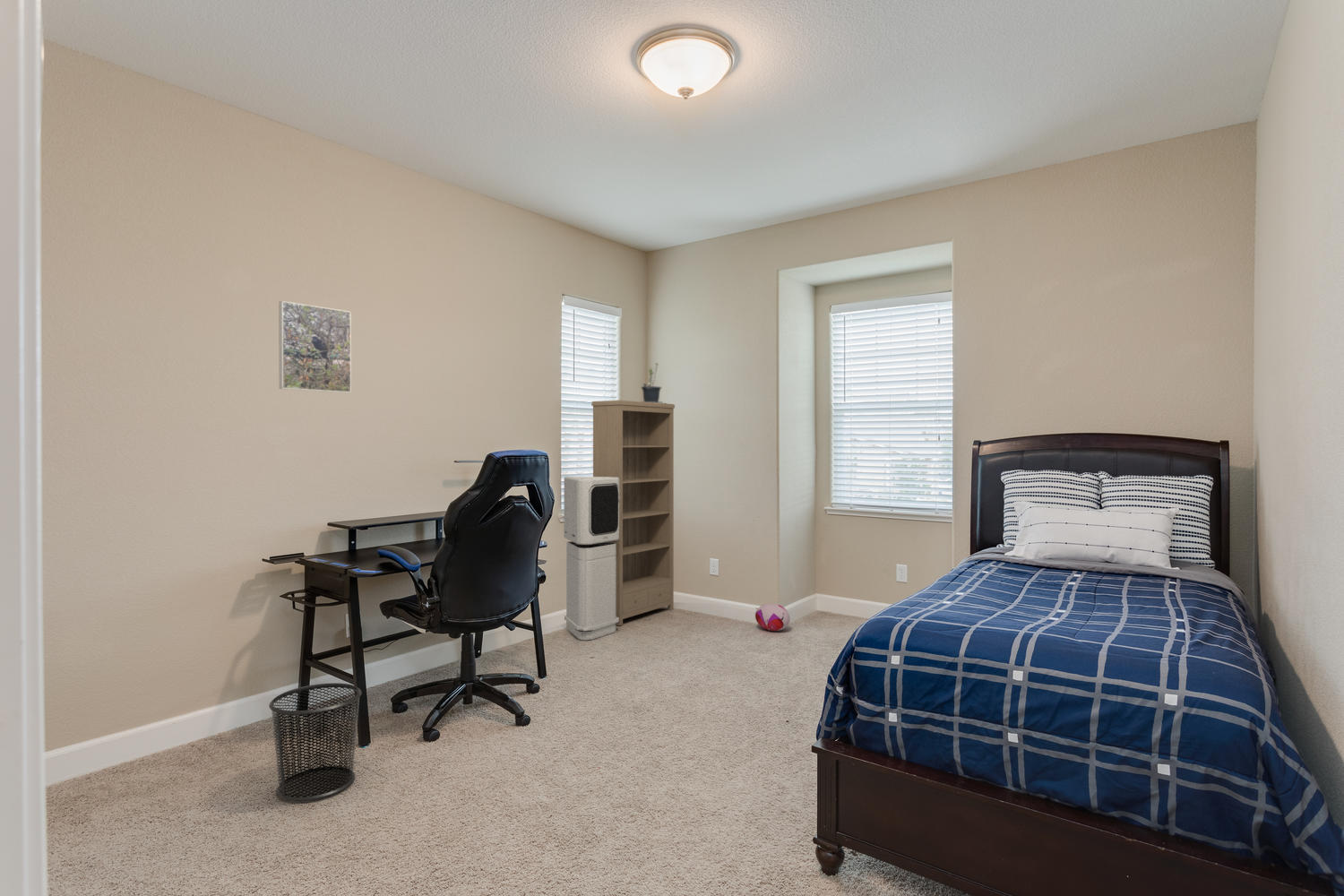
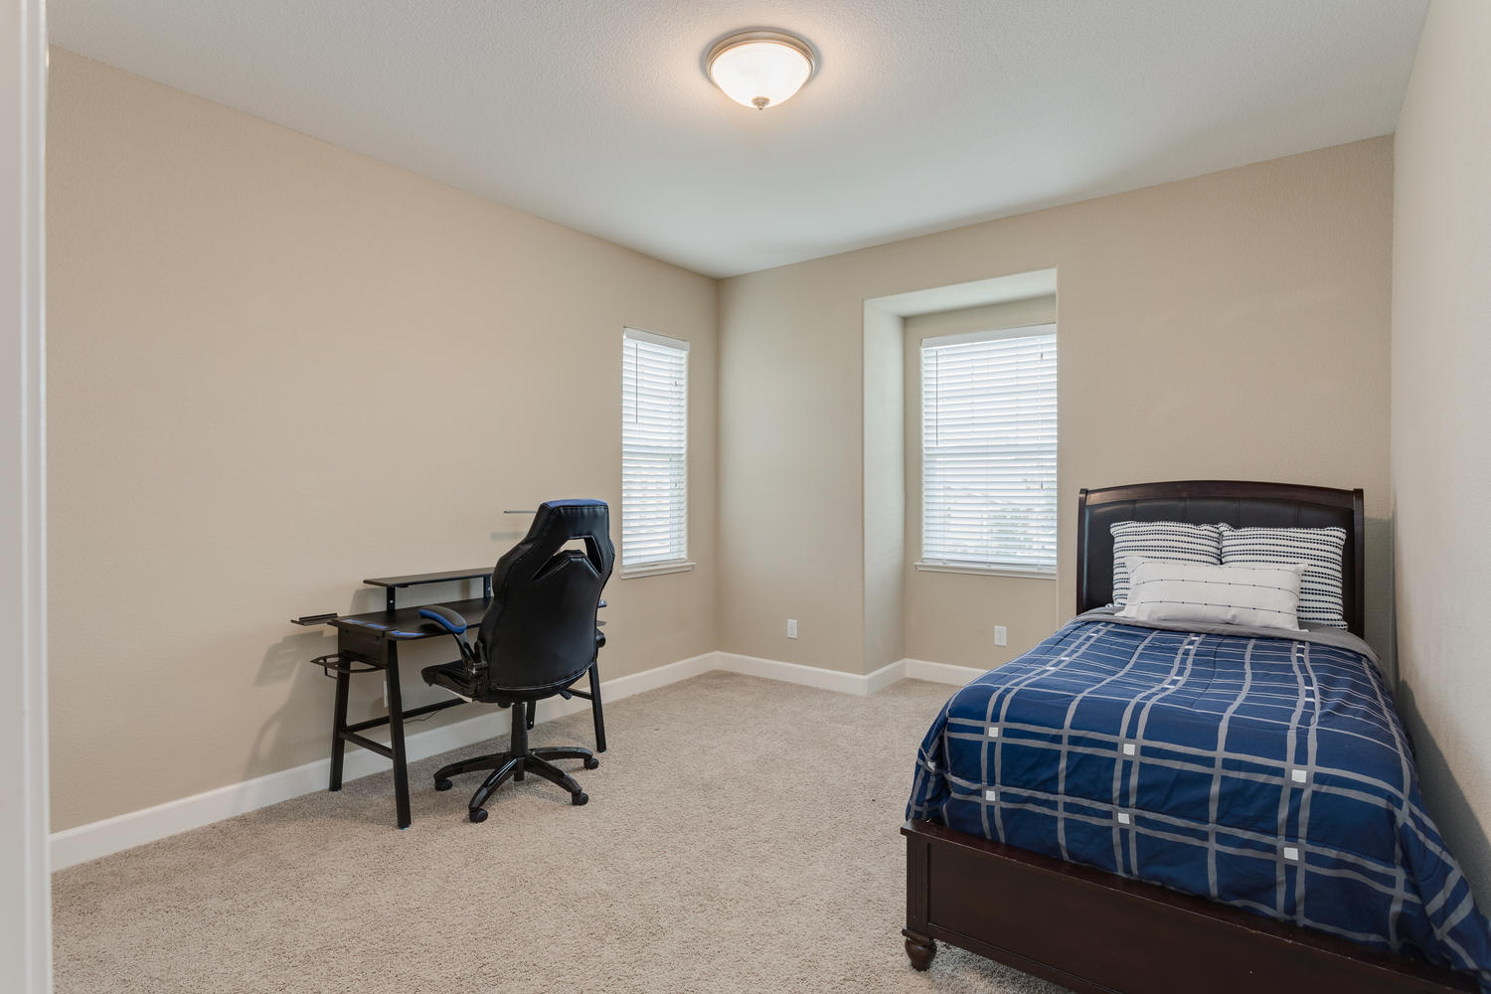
- bookshelf (634, 508)
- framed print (316, 349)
- air purifier (584, 555)
- plush toy (772, 616)
- potted plant (652, 383)
- waste bin (316, 740)
